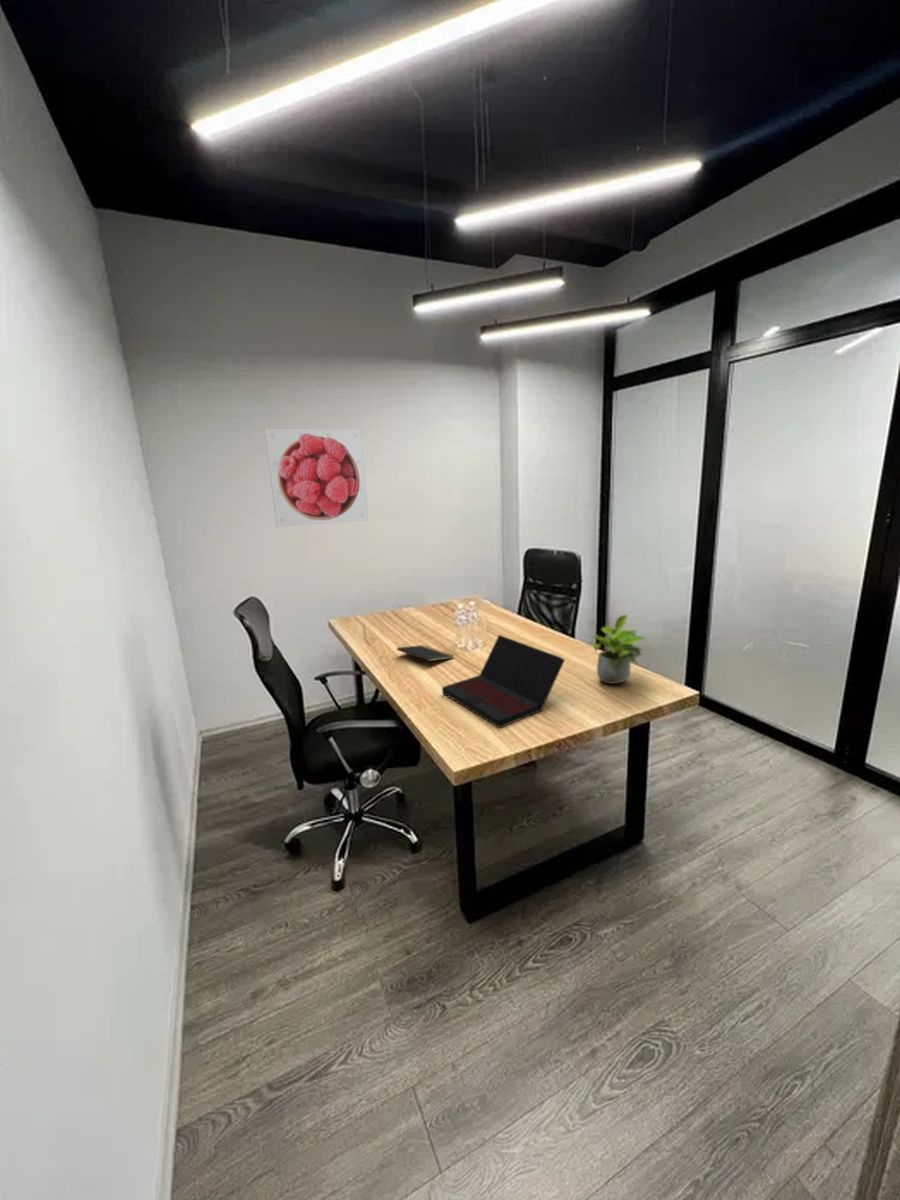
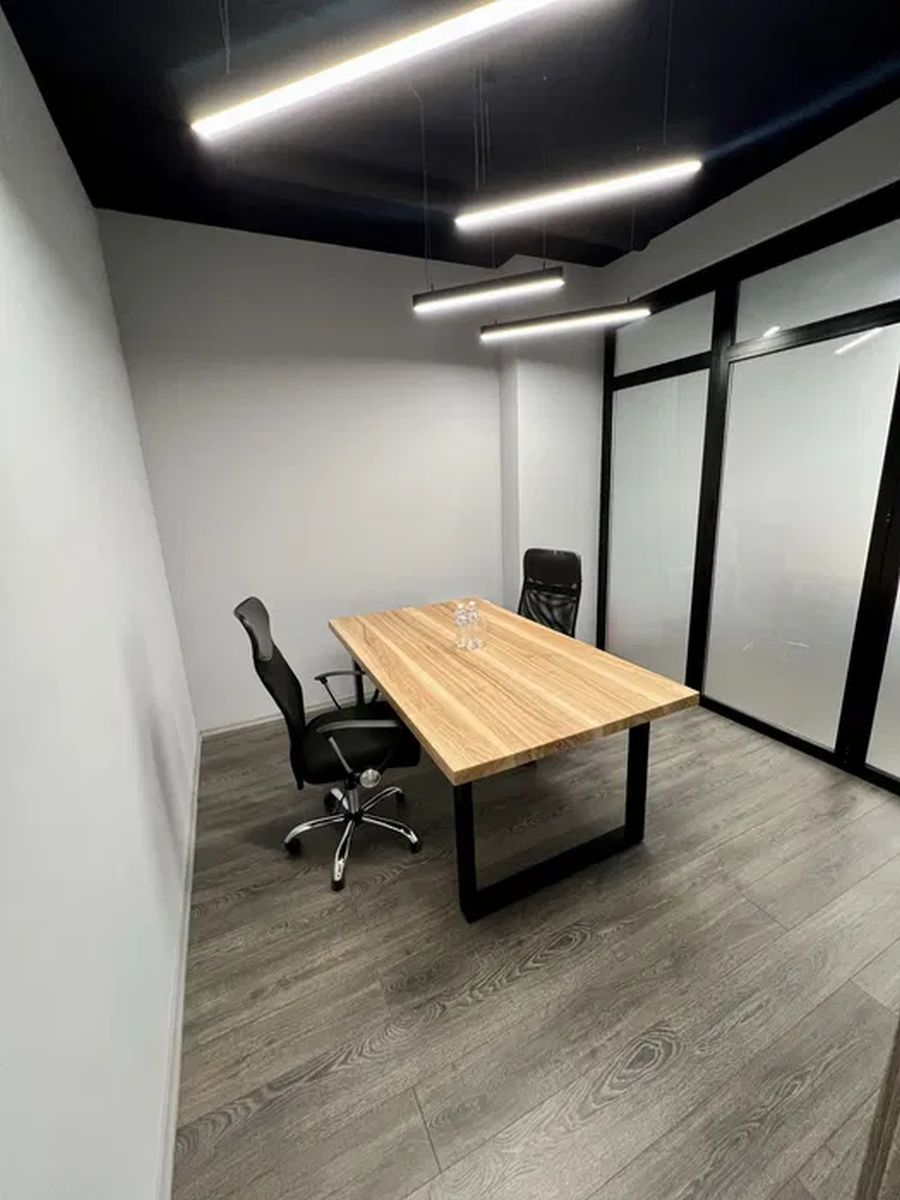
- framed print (319, 477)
- laptop (501, 675)
- potted plant (618, 653)
- notepad (425, 652)
